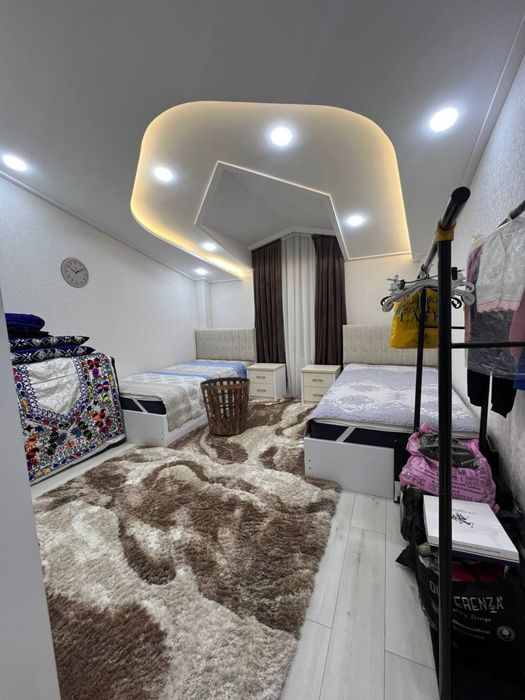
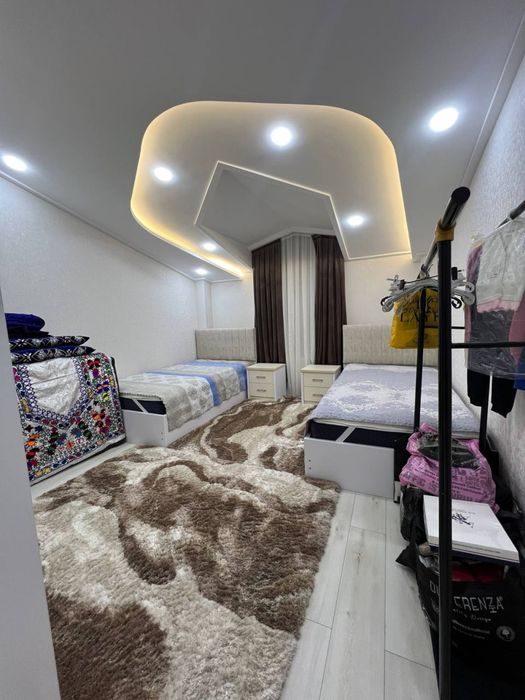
- wall clock (75, 272)
- basket (226, 404)
